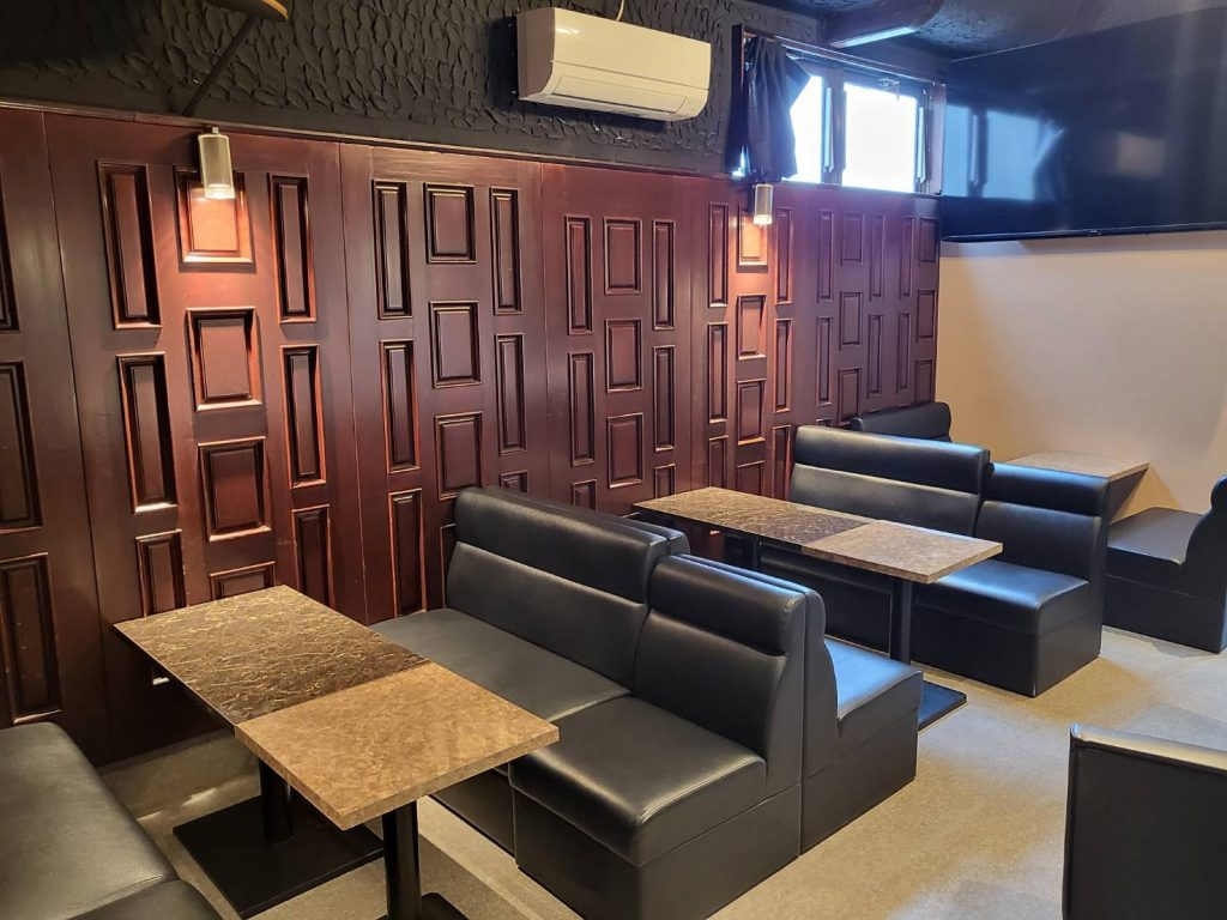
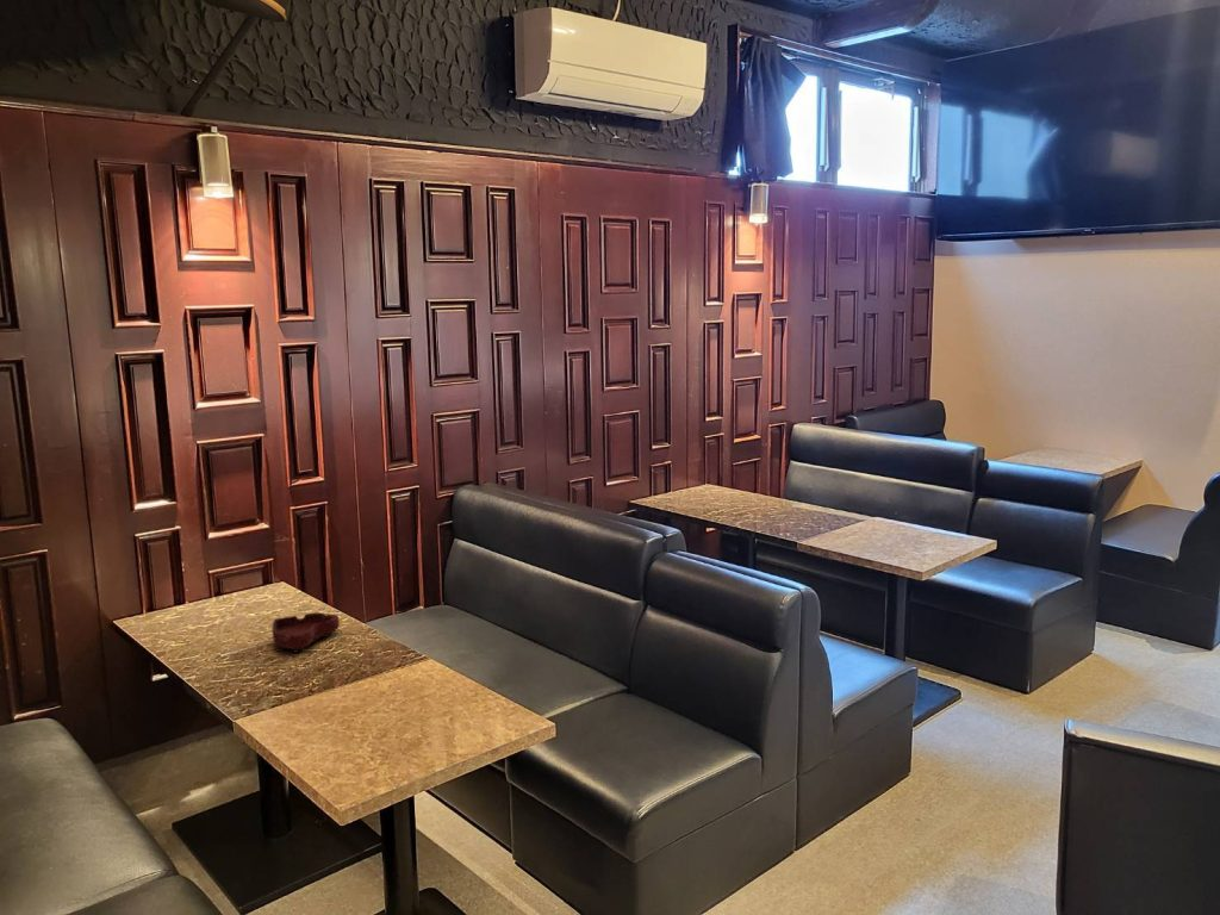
+ ashtray (298, 630)
